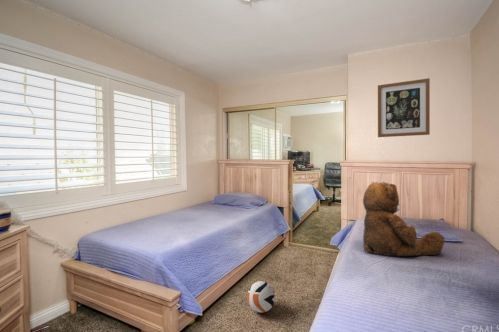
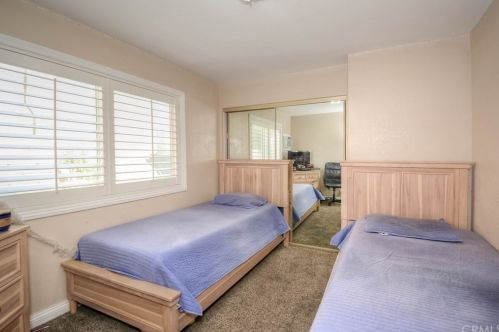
- teddy bear (394, 215)
- ball (261, 296)
- wall art (402, 109)
